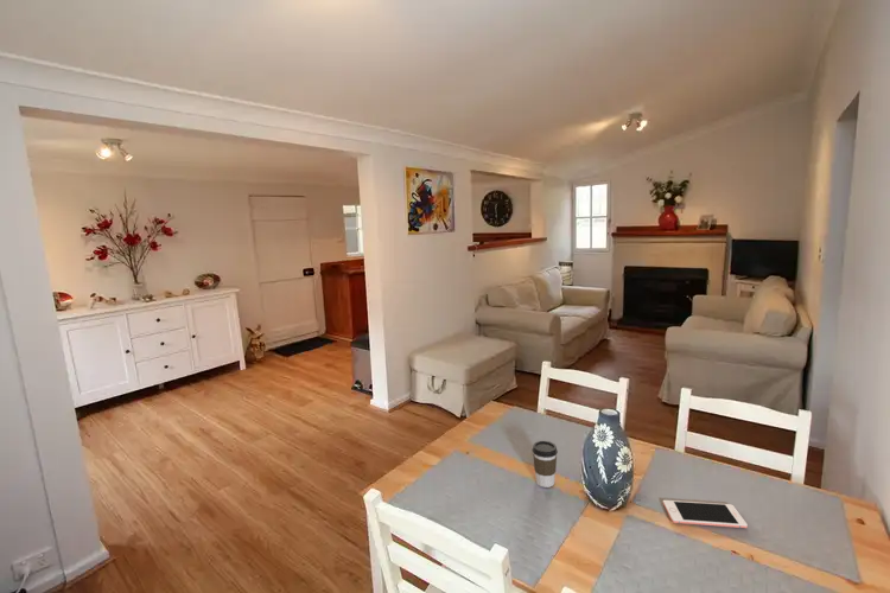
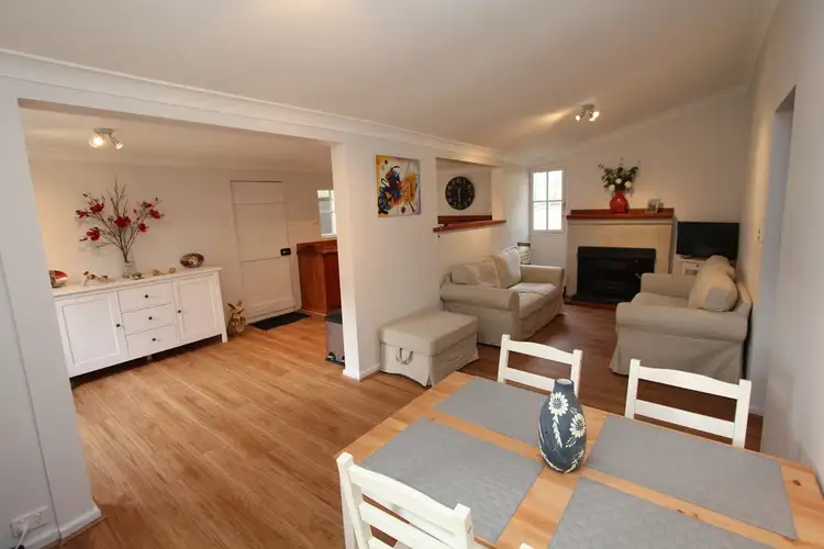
- coffee cup (545, 464)
- cell phone (703, 514)
